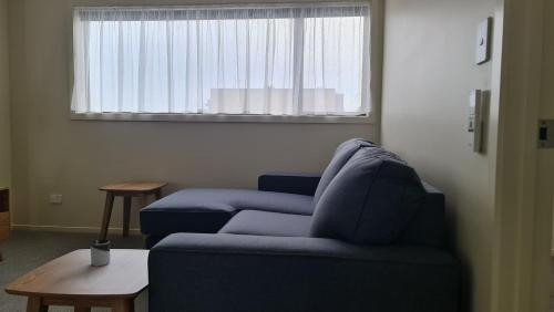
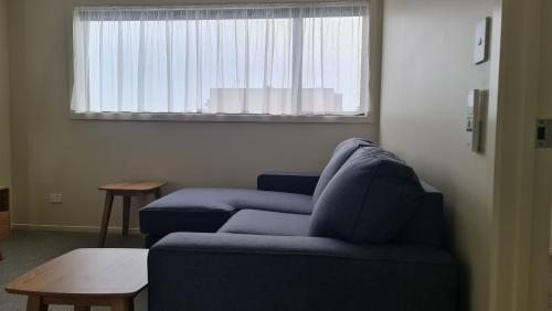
- cup (100, 251)
